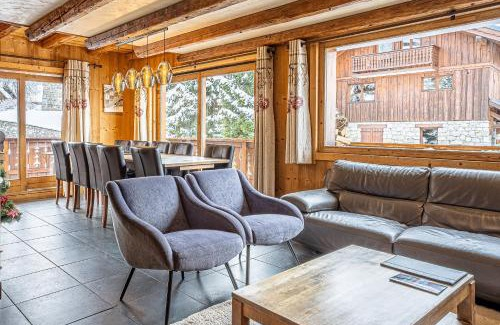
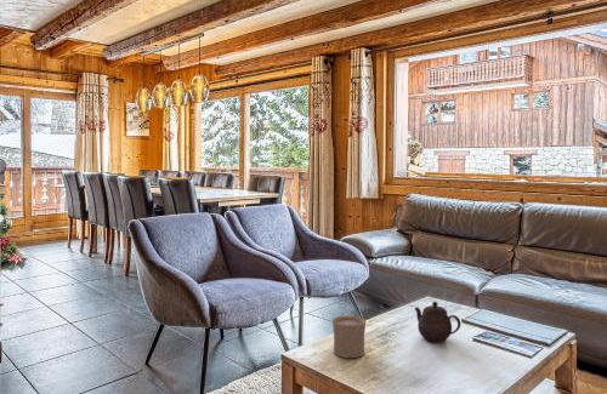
+ teapot (436, 320)
+ cup (348, 336)
